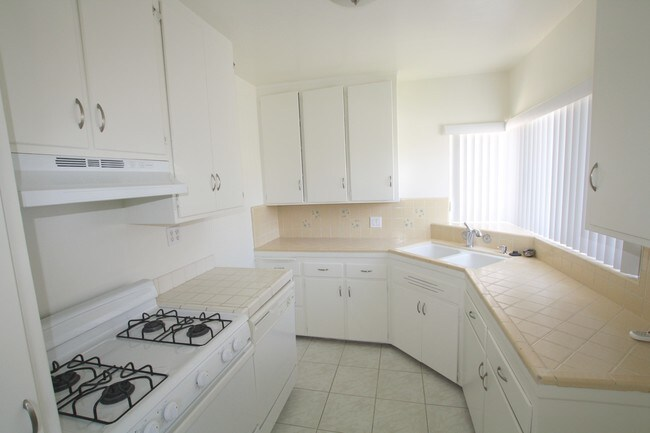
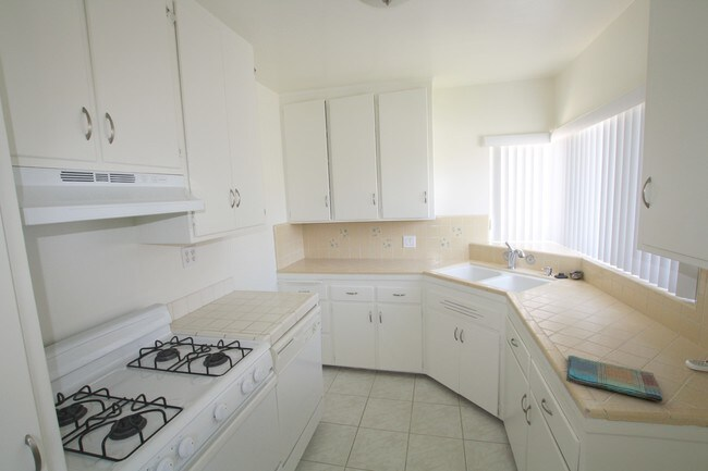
+ dish towel (609, 375)
